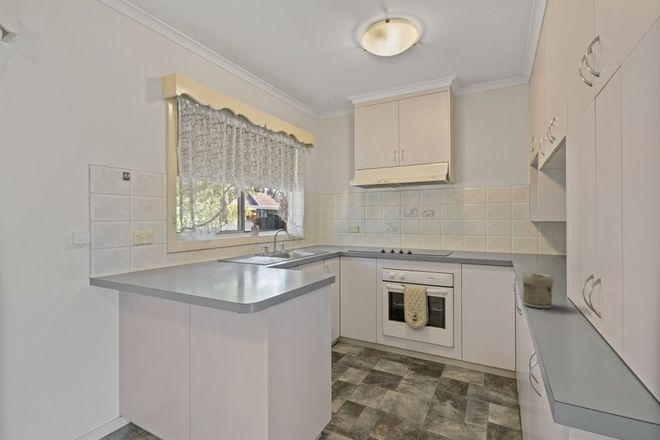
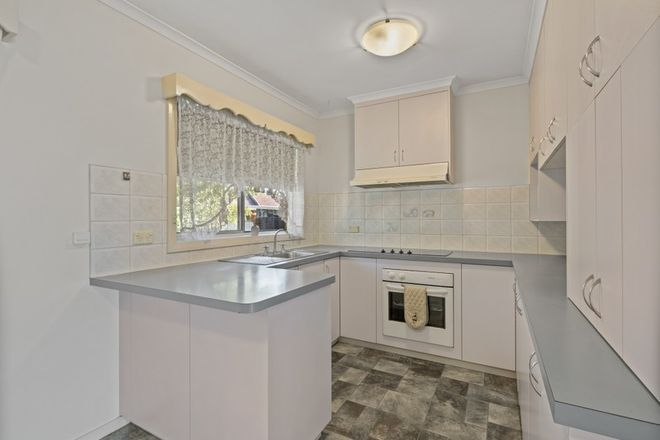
- jar (537, 290)
